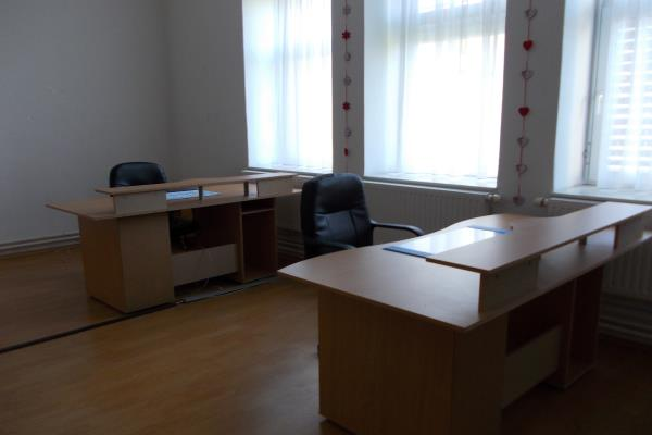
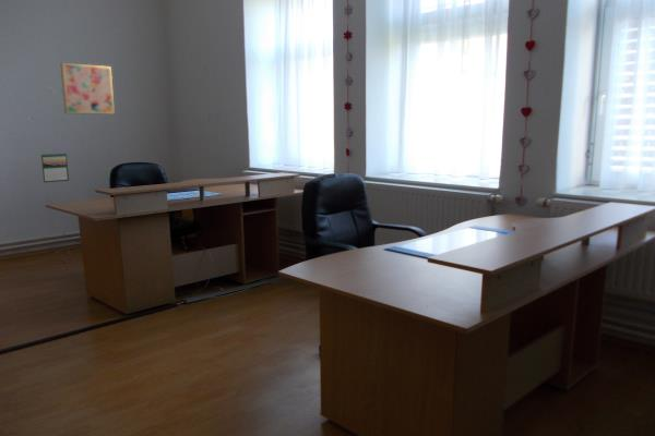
+ calendar (55, 167)
+ wall art (88, 89)
